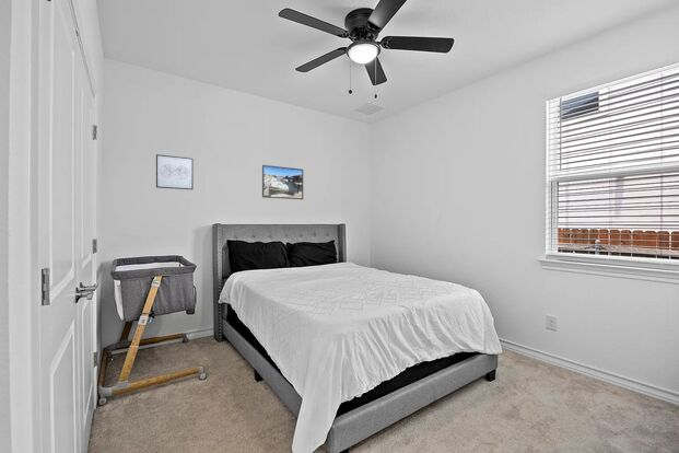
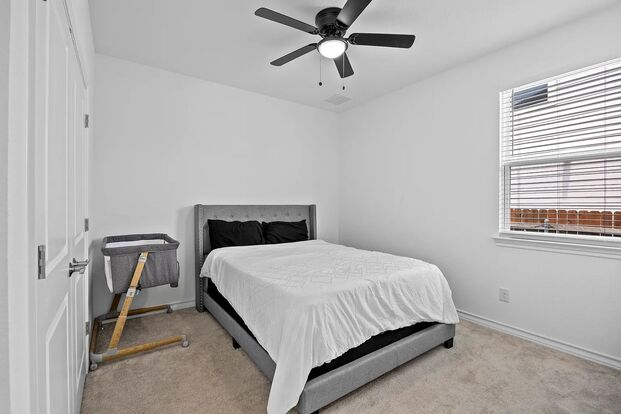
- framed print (283, 183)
- wall art (175, 172)
